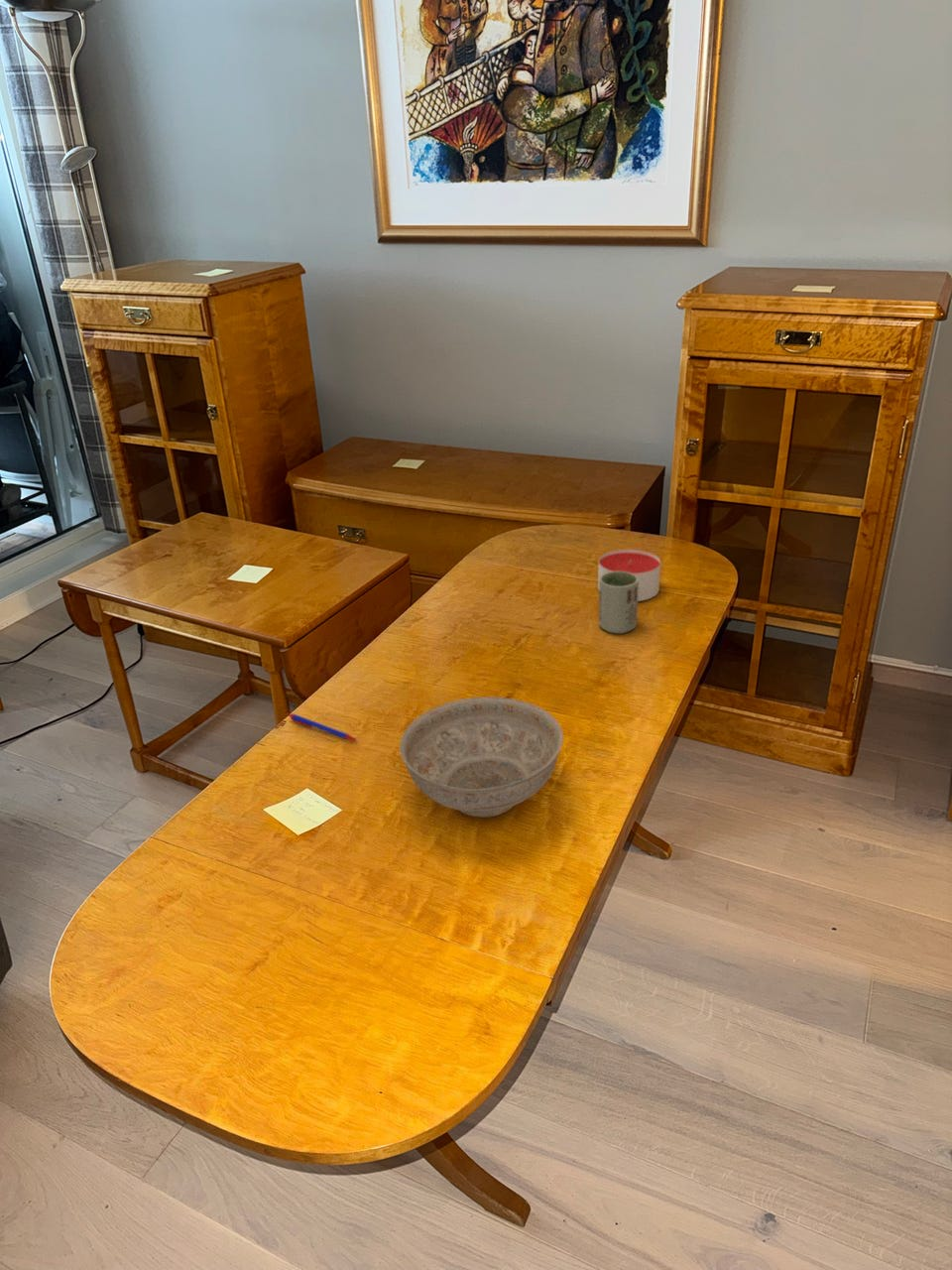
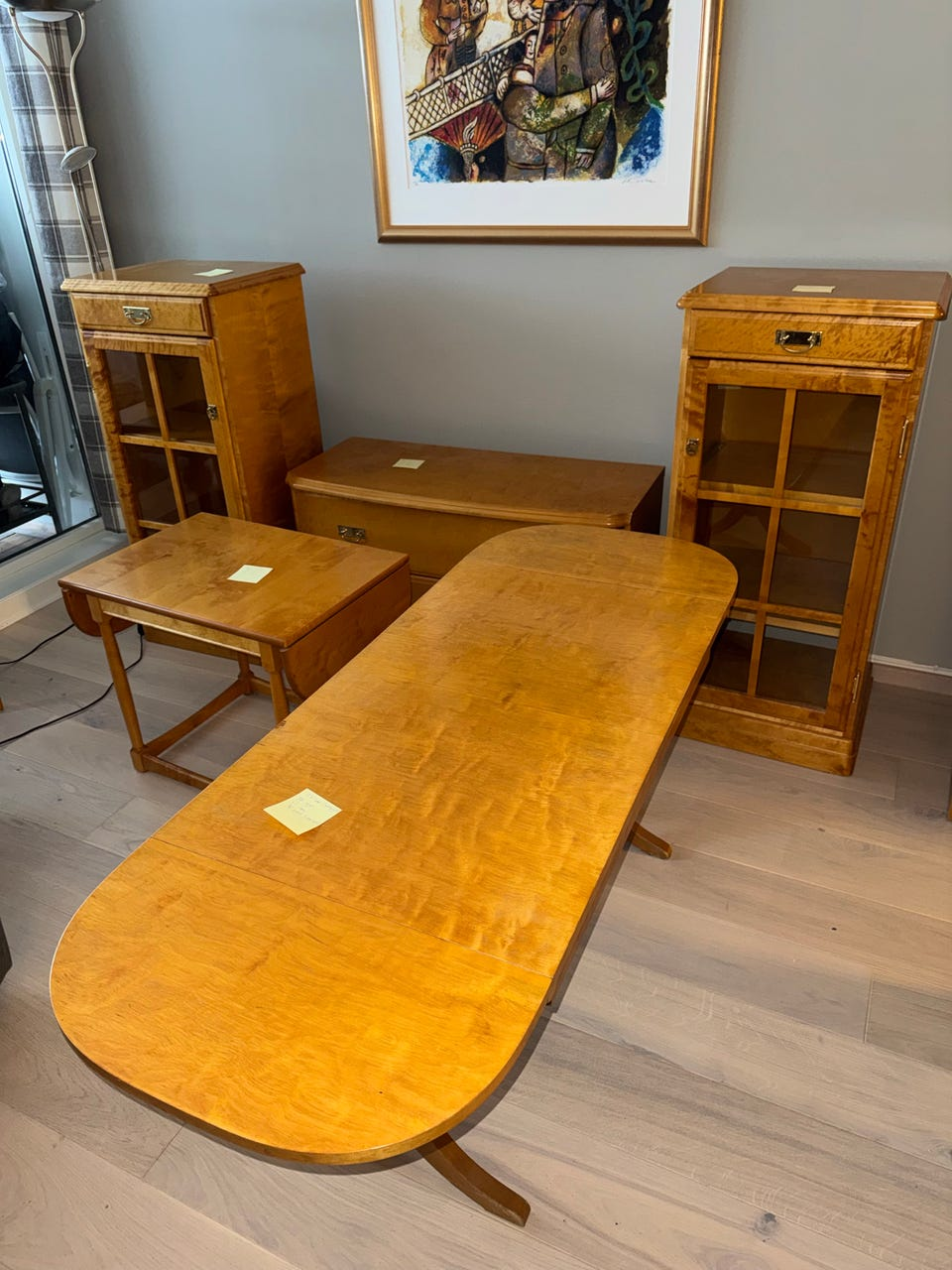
- pen (321, 726)
- decorative bowl (482, 767)
- cup (618, 603)
- candle (629, 572)
